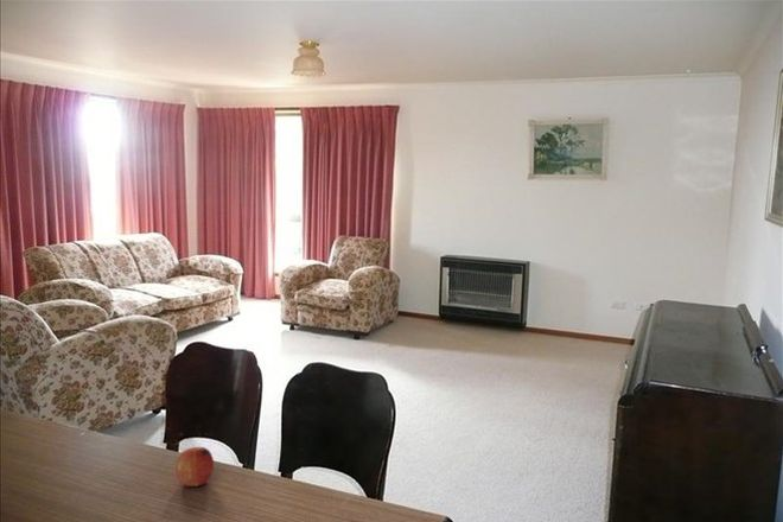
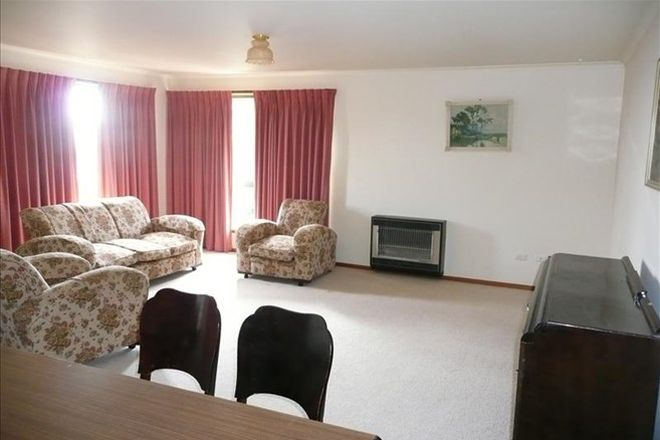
- fruit (195, 465)
